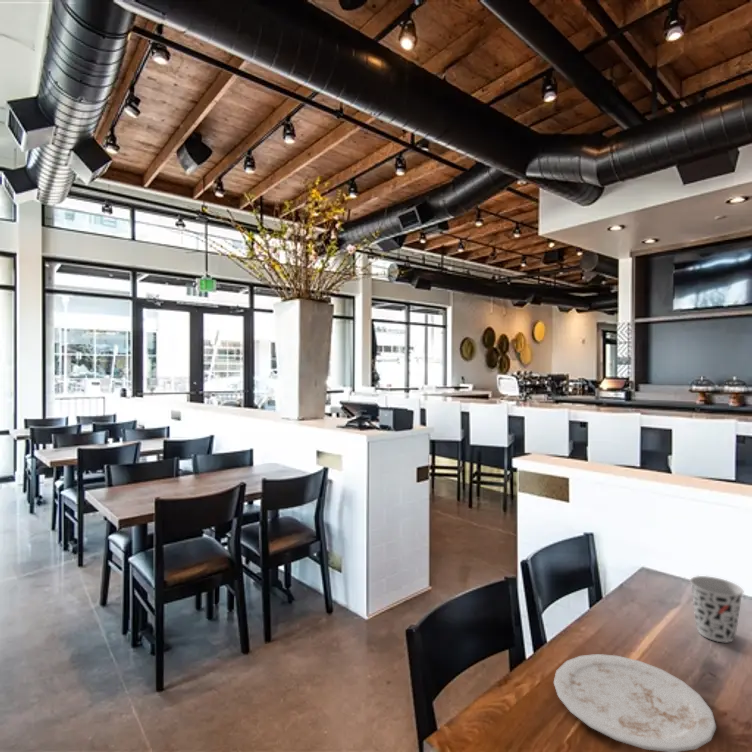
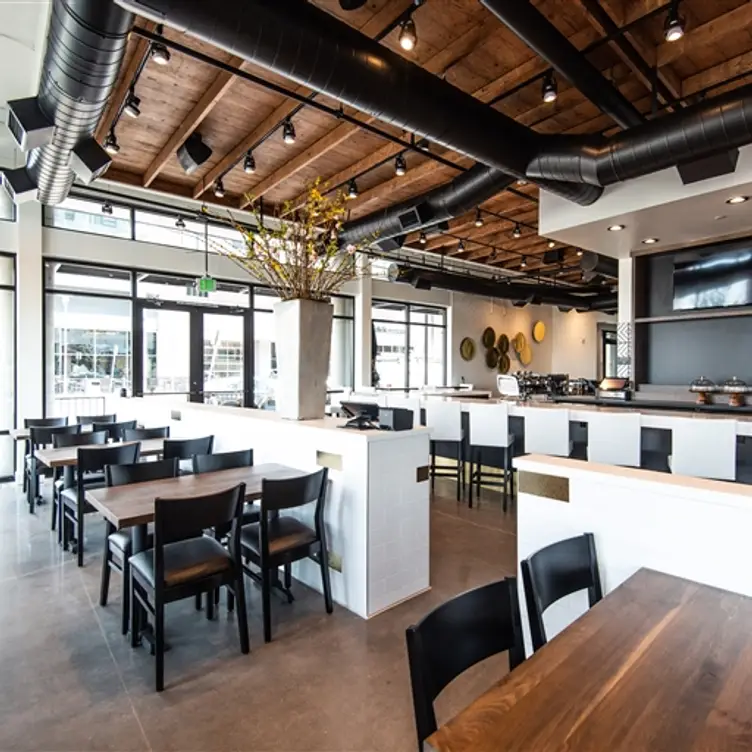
- cup (715, 609)
- plate (629, 698)
